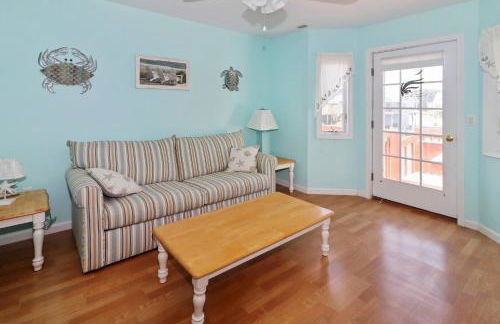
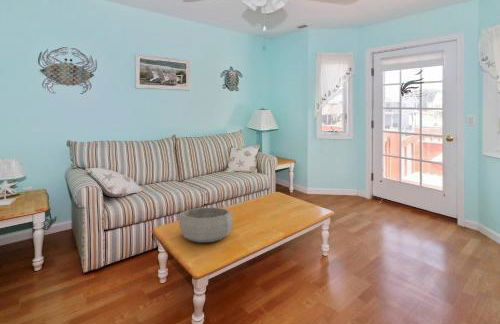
+ decorative bowl (206, 224)
